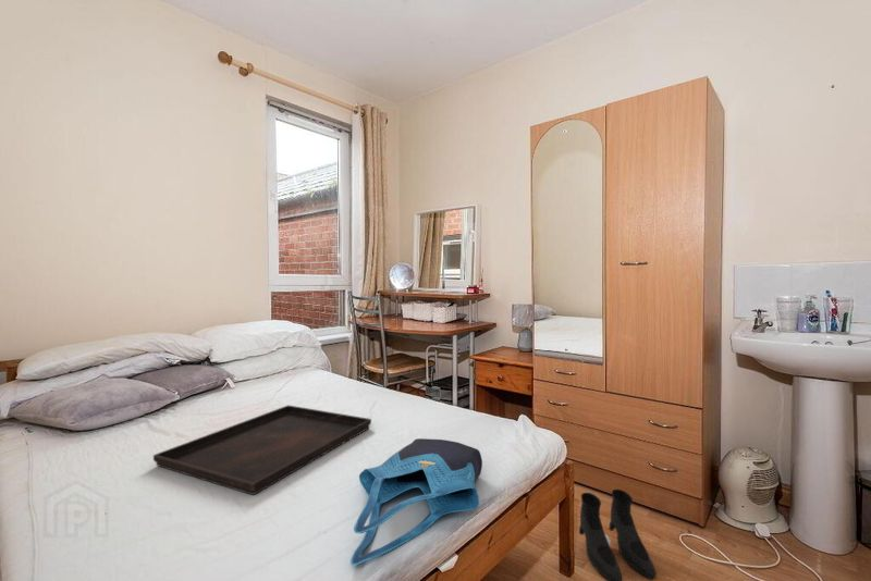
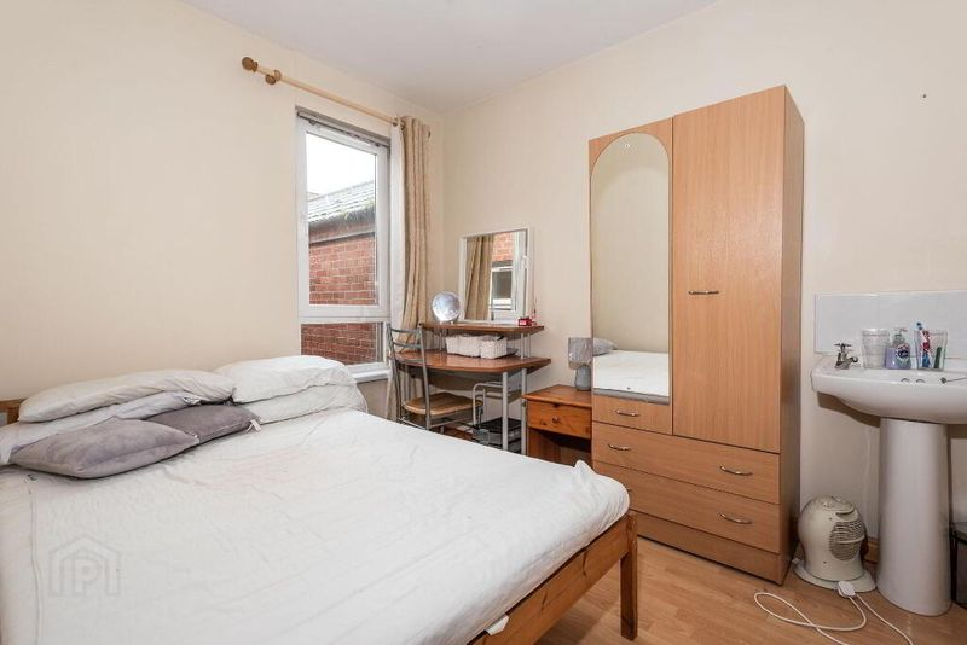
- tote bag (413, 487)
- boots (613, 529)
- serving tray (274, 440)
